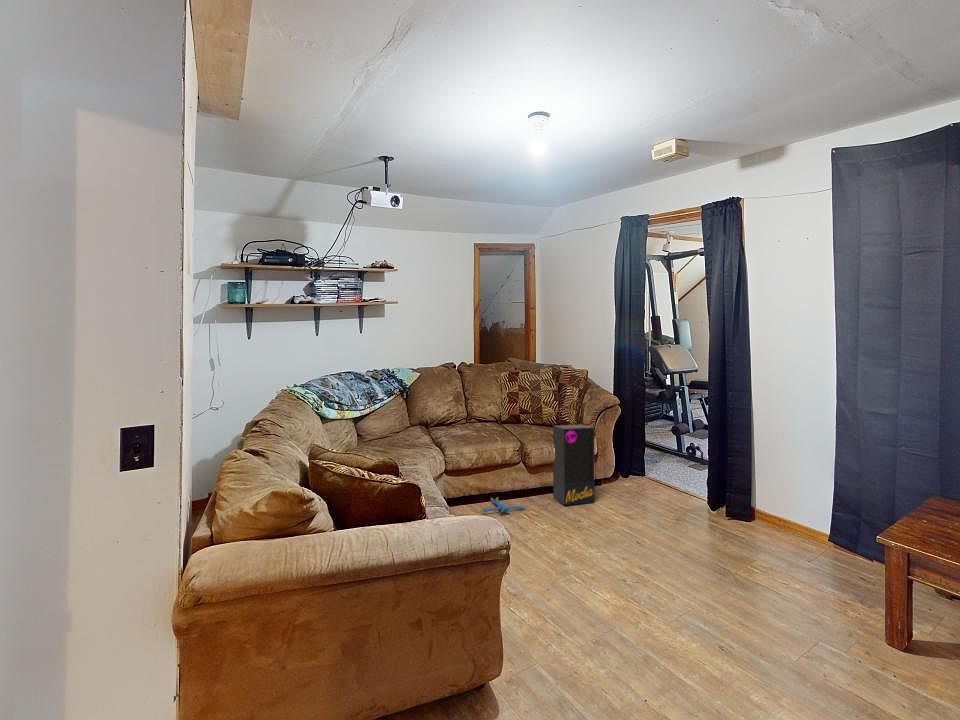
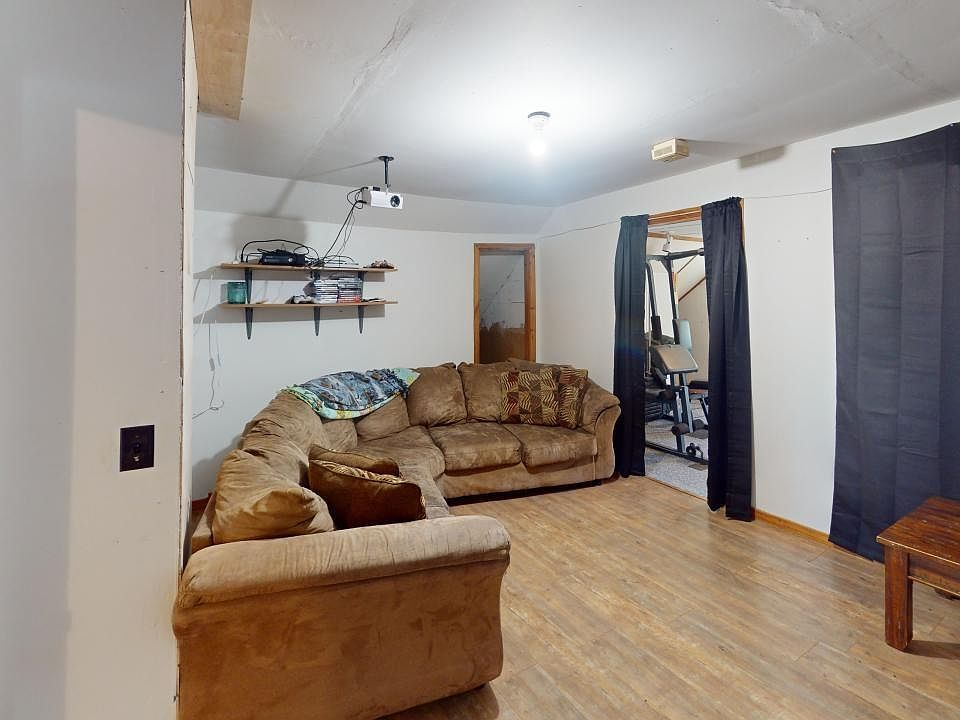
- plush toy (500, 504)
- speaker (573, 463)
